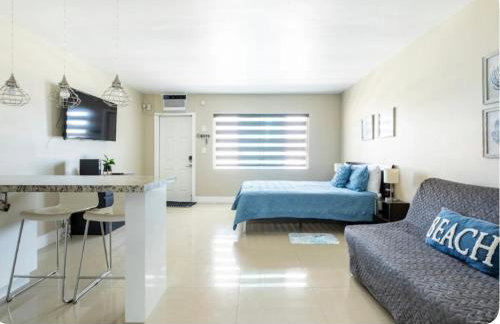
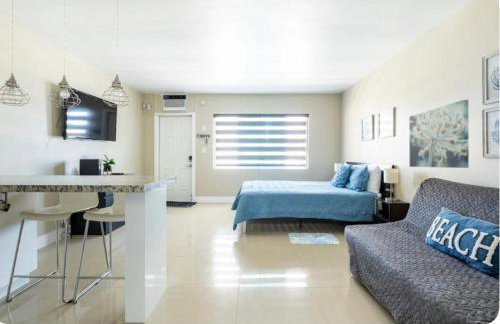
+ wall art (434, 138)
